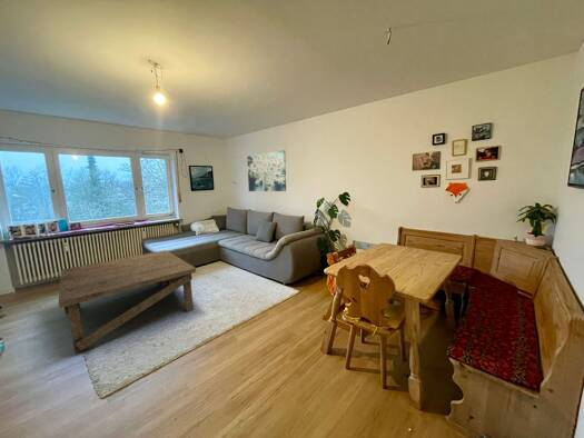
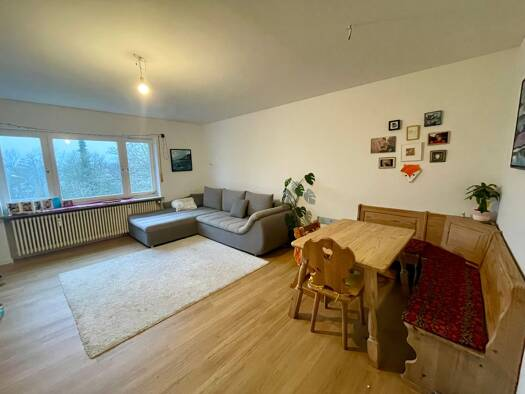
- coffee table (129, 289)
- wall art (265, 172)
